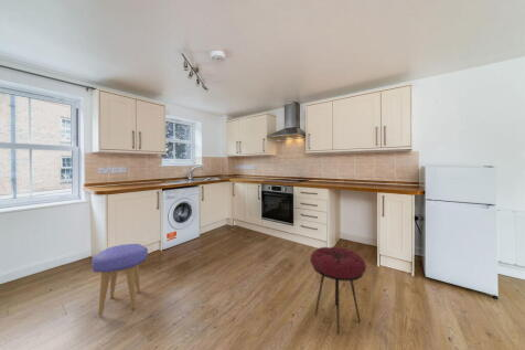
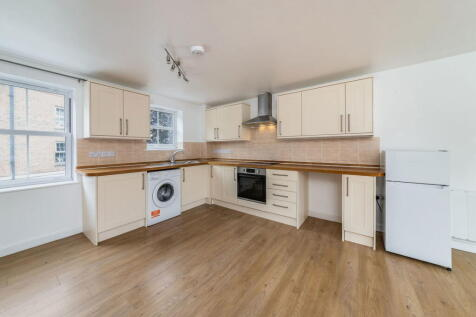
- stool (336, 285)
- stool (116, 276)
